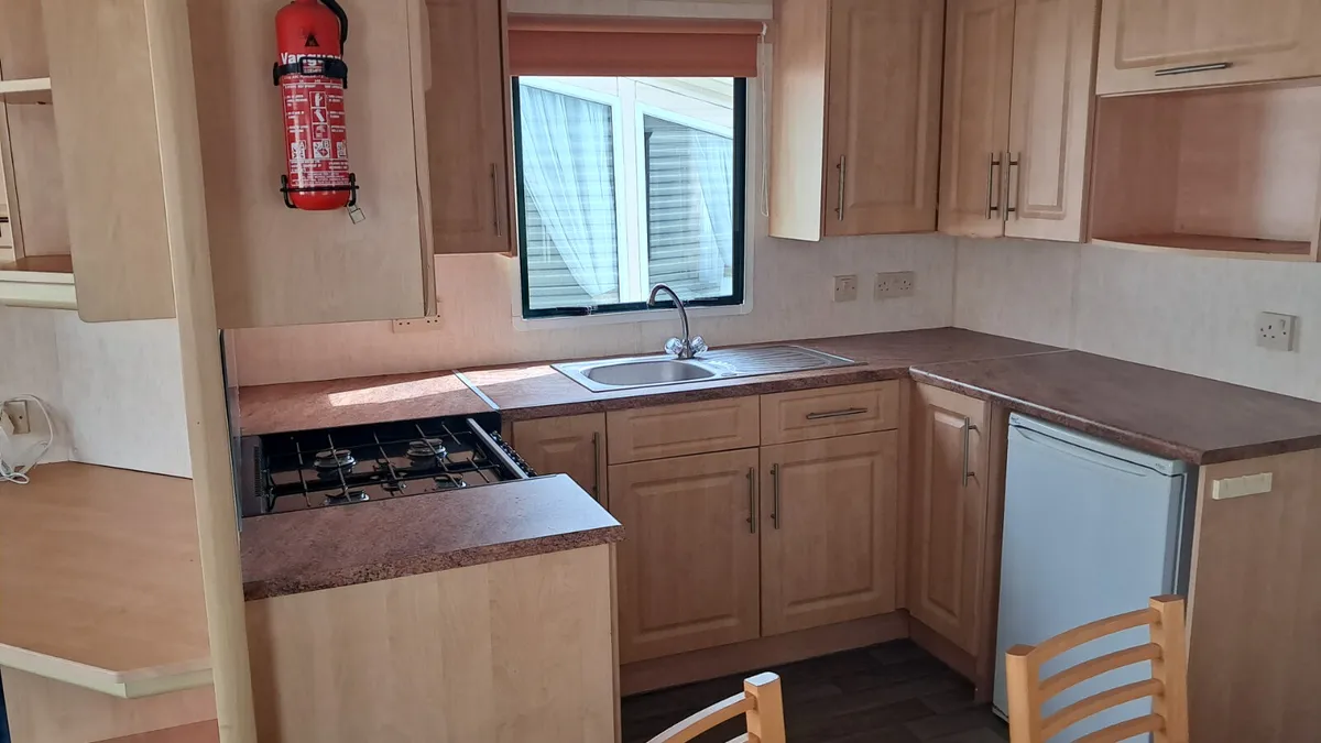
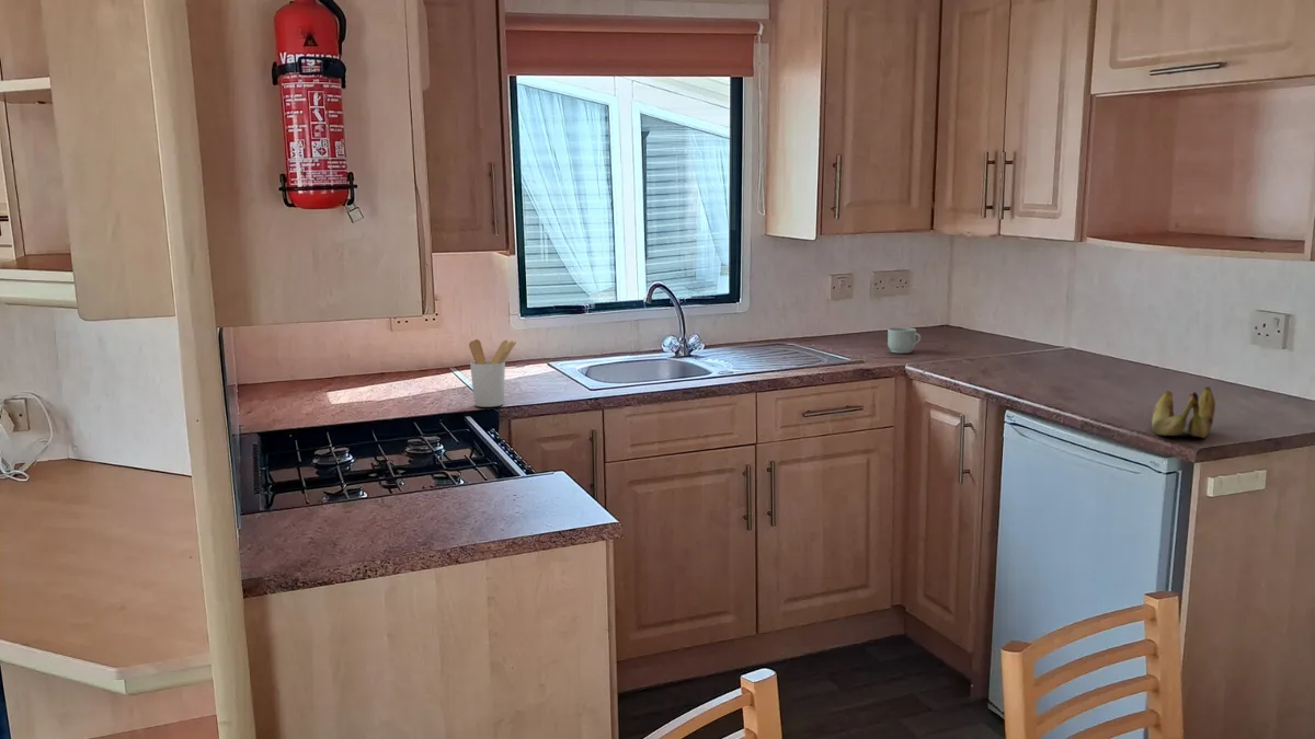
+ utensil holder (494, 371)
+ mug (904, 340)
+ banana (1189, 407)
